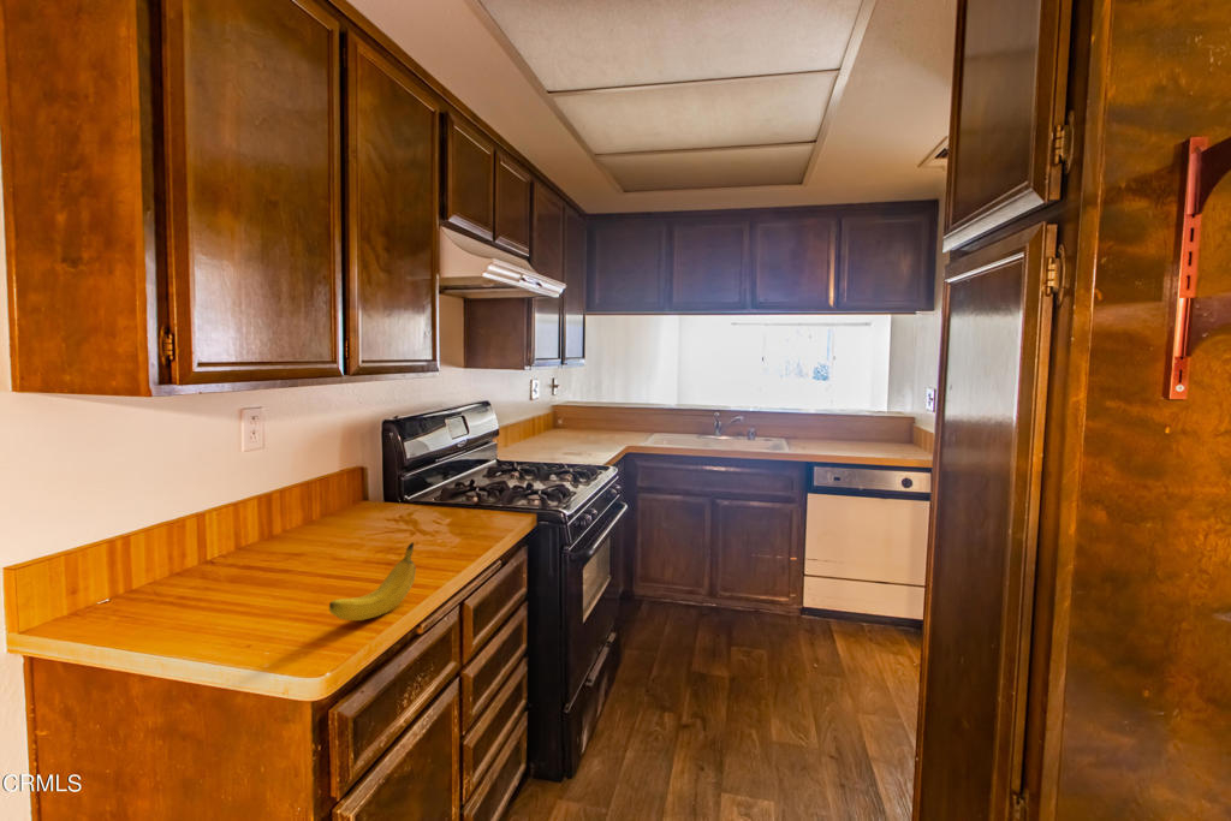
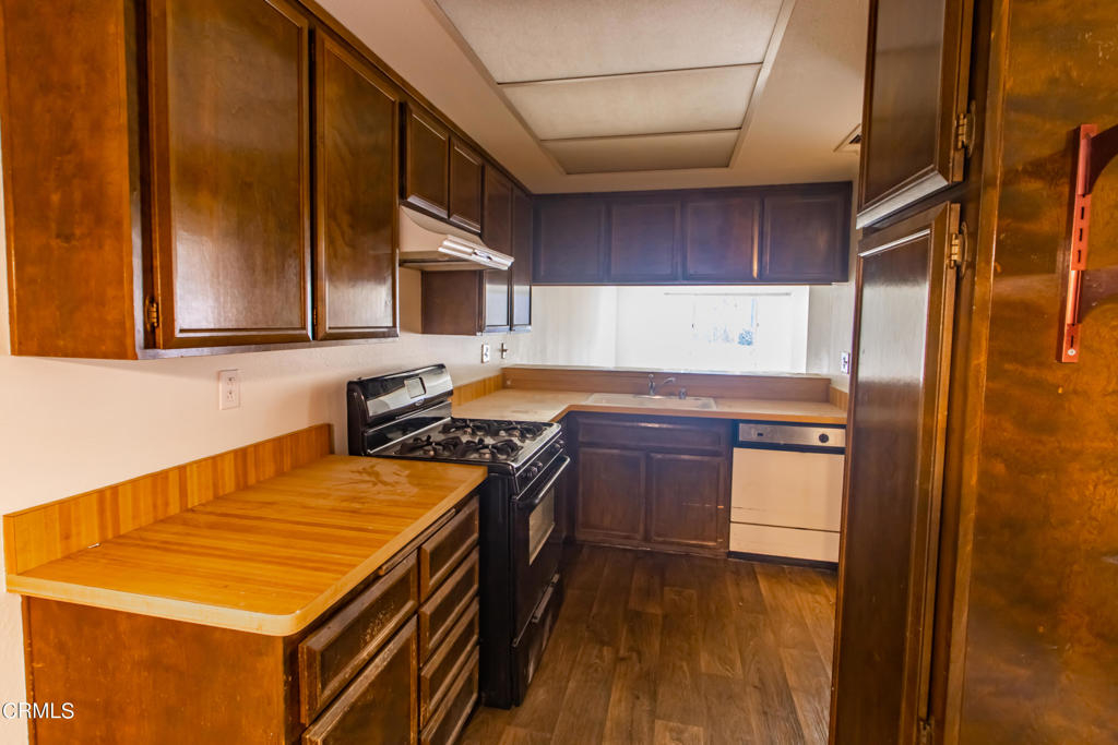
- fruit (379, 587)
